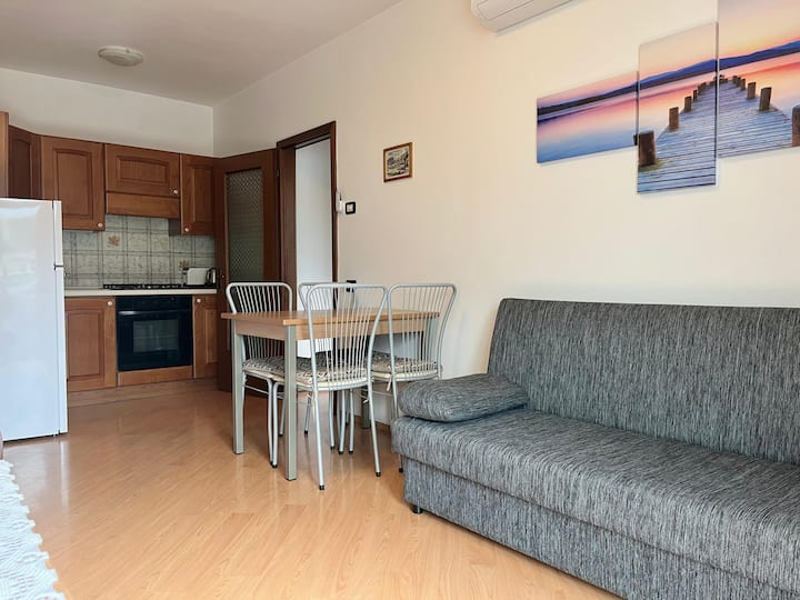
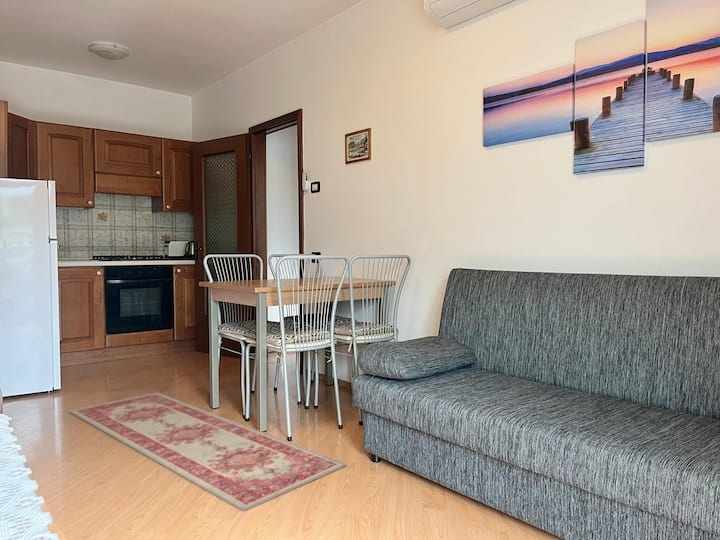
+ rug (187, 433)
